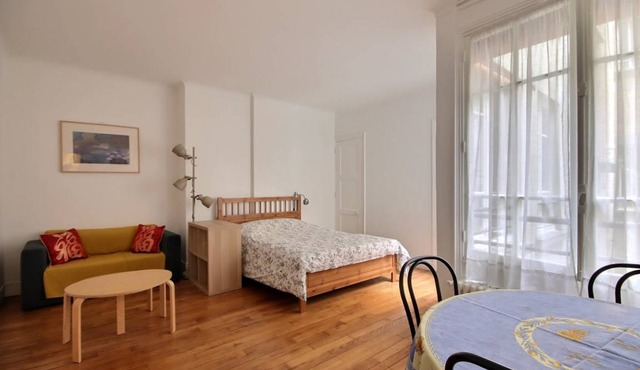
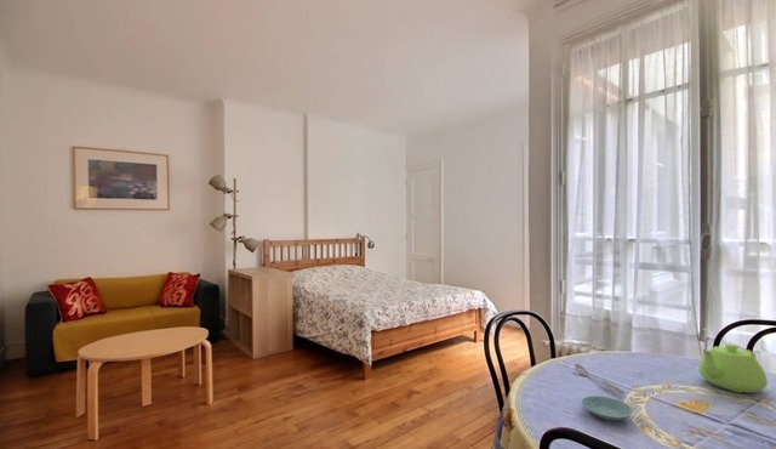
+ teapot (729, 365)
+ spoon (598, 380)
+ saucer (606, 409)
